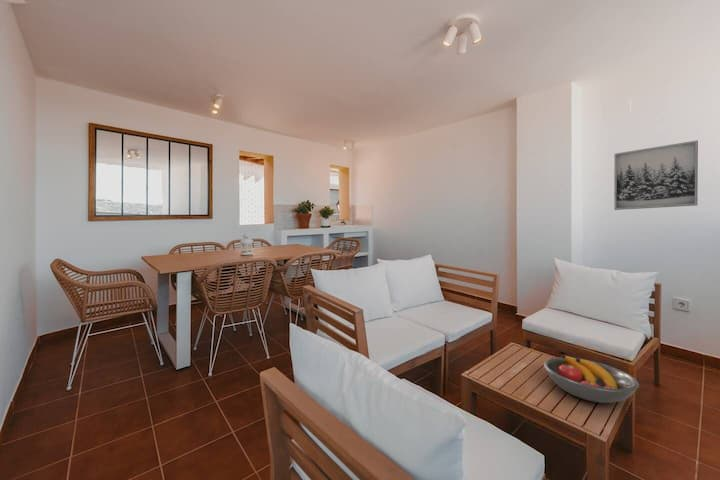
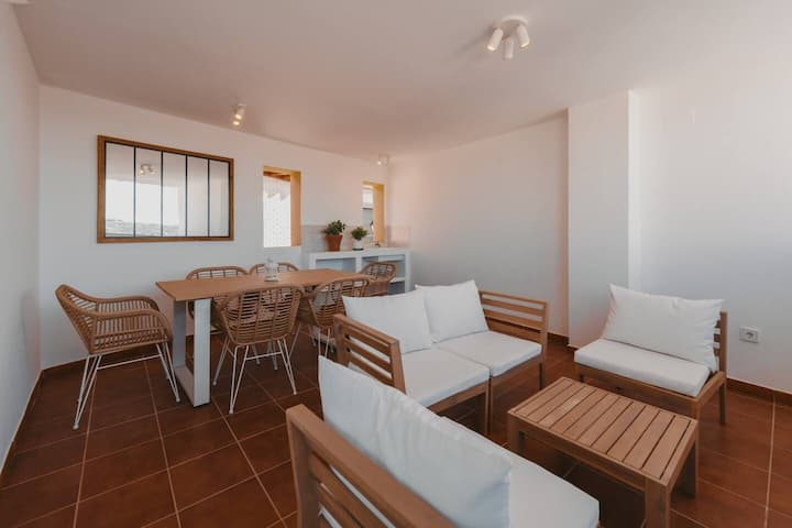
- fruit bowl (587, 379)
- wall art (653, 177)
